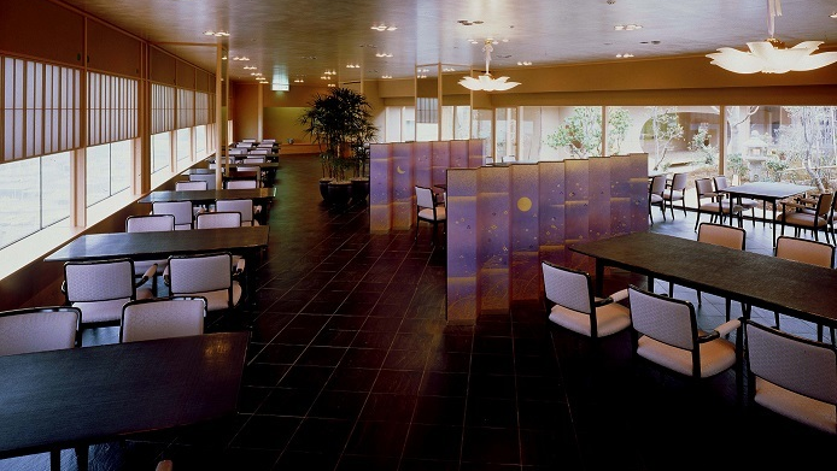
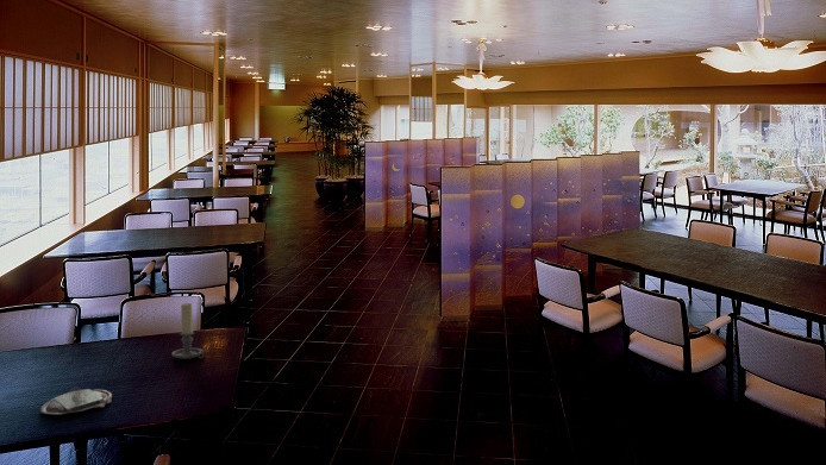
+ candle holder (189, 329)
+ plate (76, 396)
